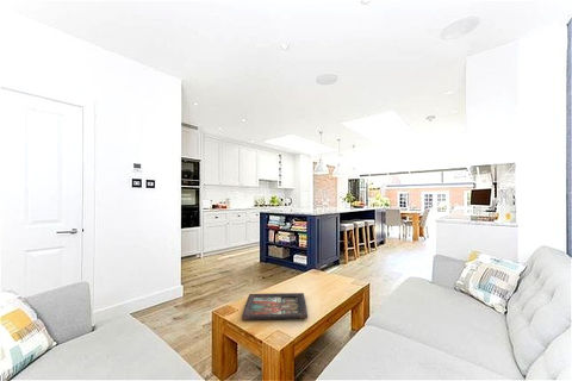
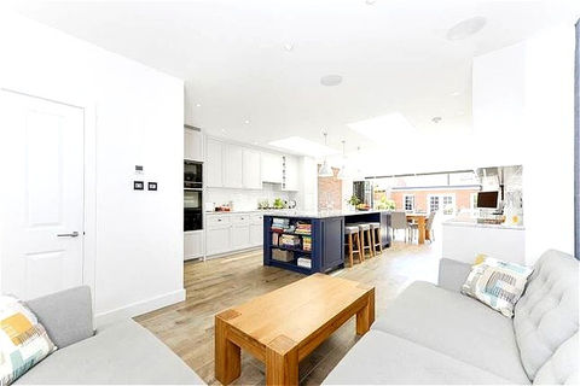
- decorative tray (275, 305)
